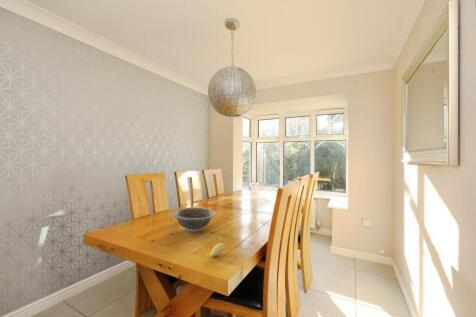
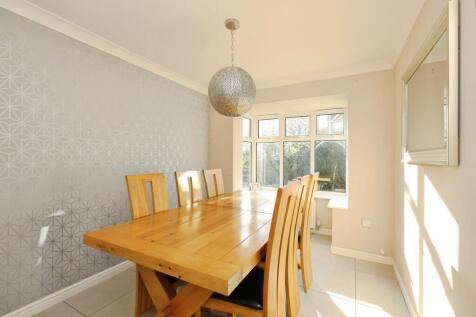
- decorative bowl (194, 220)
- banana (221, 248)
